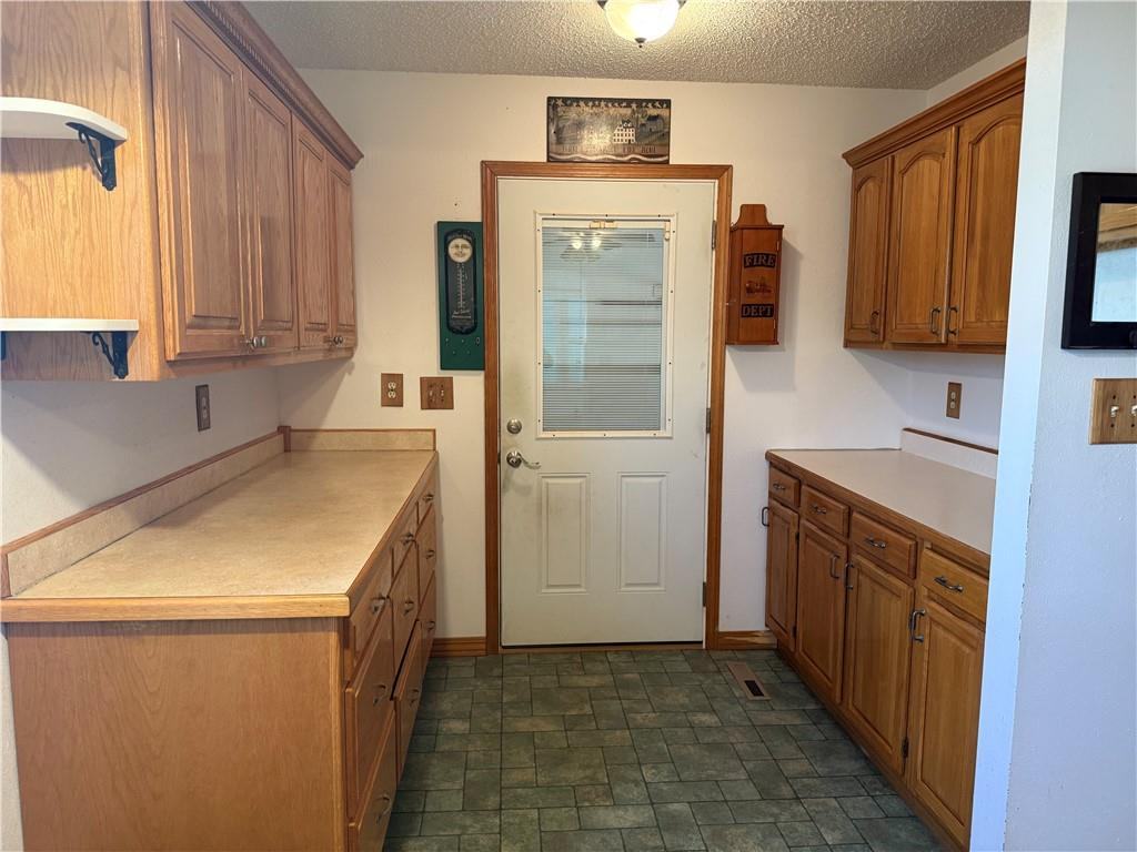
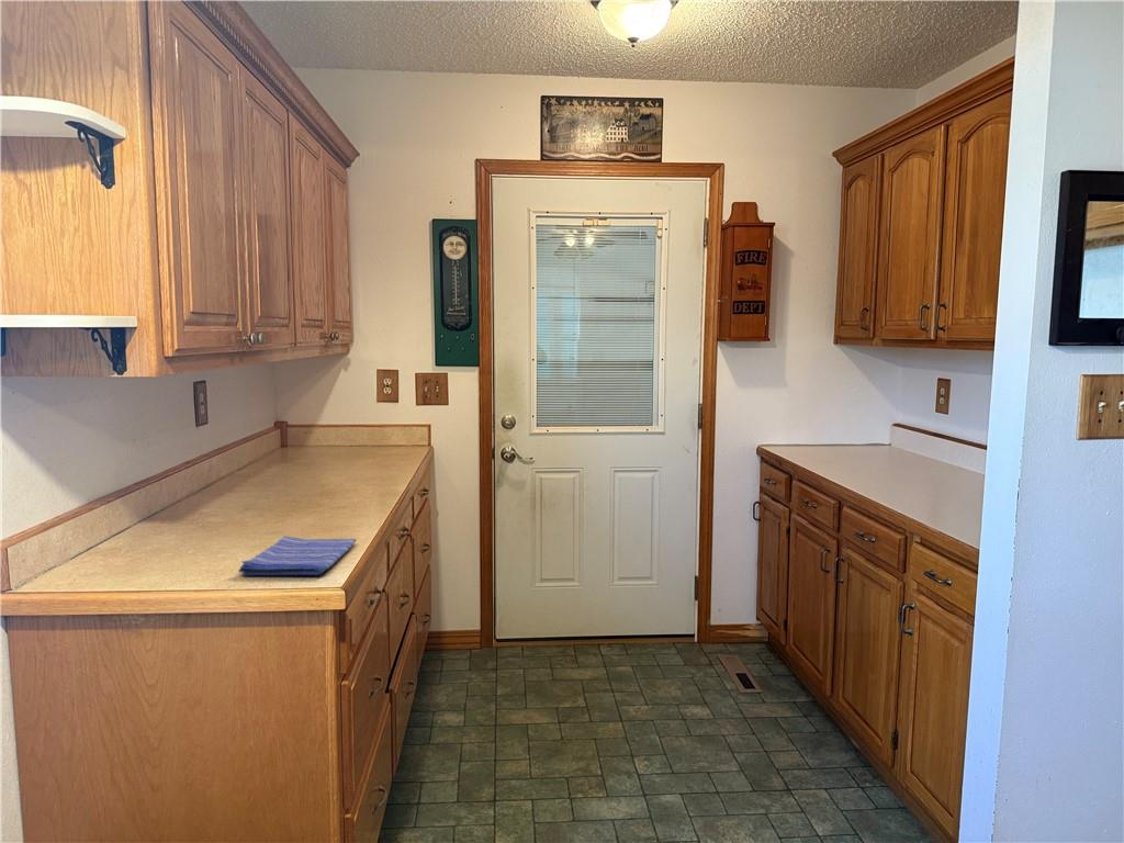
+ dish towel (301, 552)
